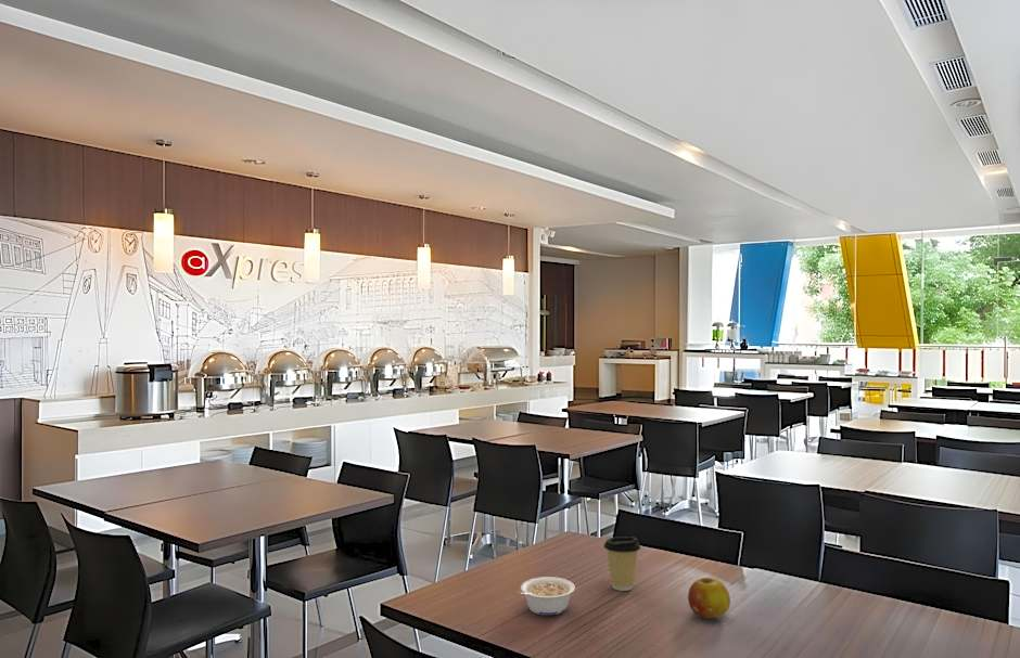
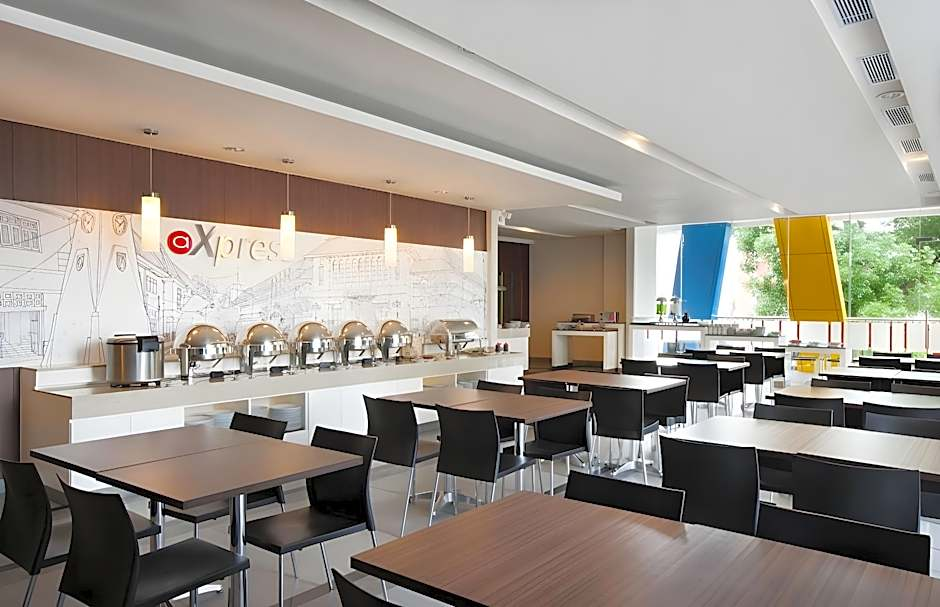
- coffee cup (622, 563)
- fruit (709, 597)
- legume (547, 595)
